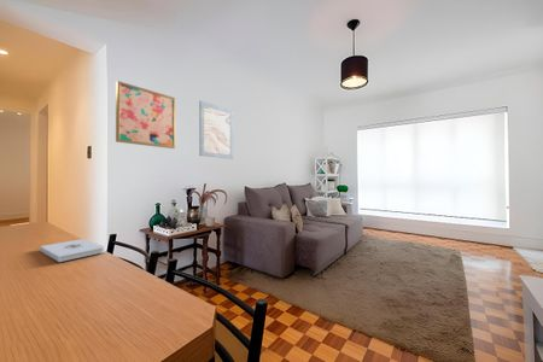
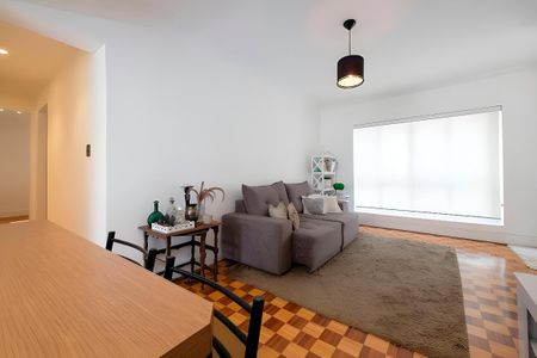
- wall art (217, 132)
- wall art (147, 117)
- notepad (72, 249)
